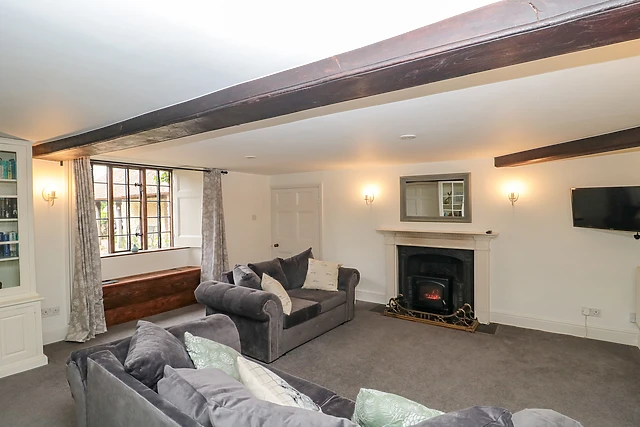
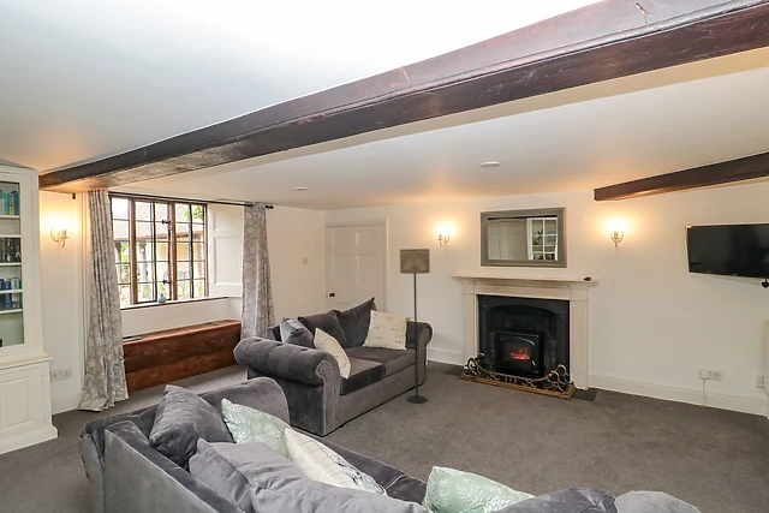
+ floor lamp (415, 324)
